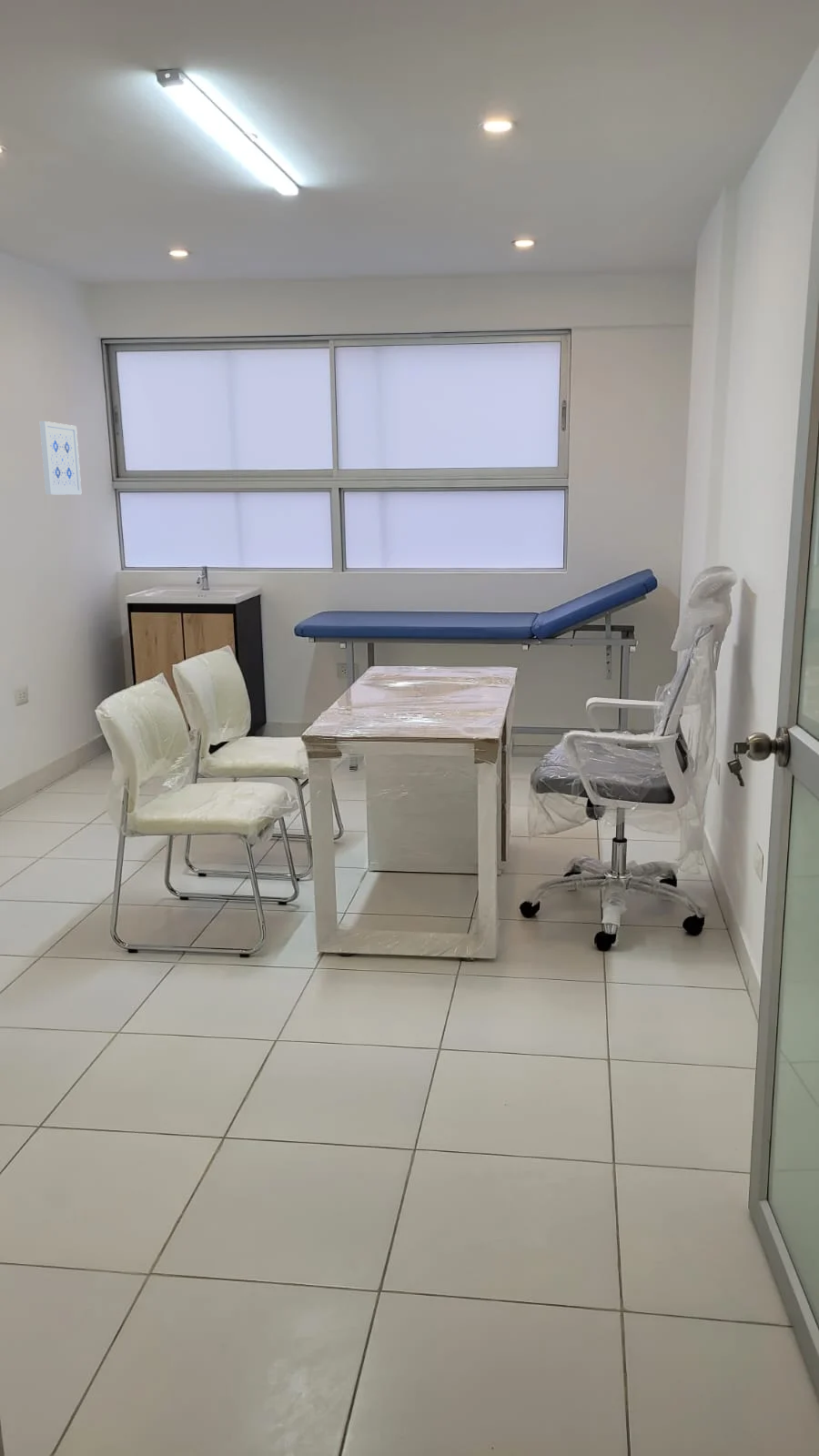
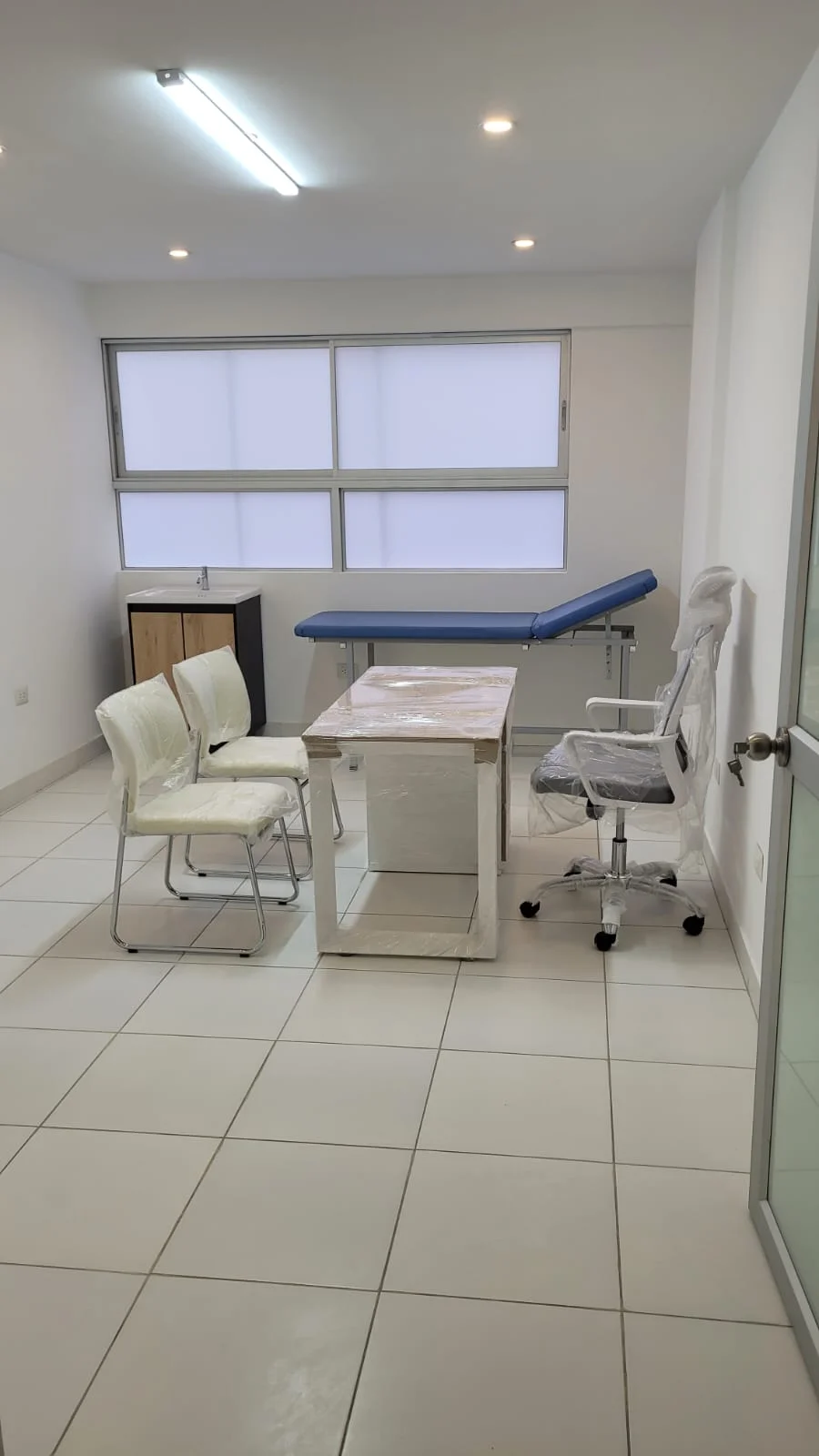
- wall art (61, 459)
